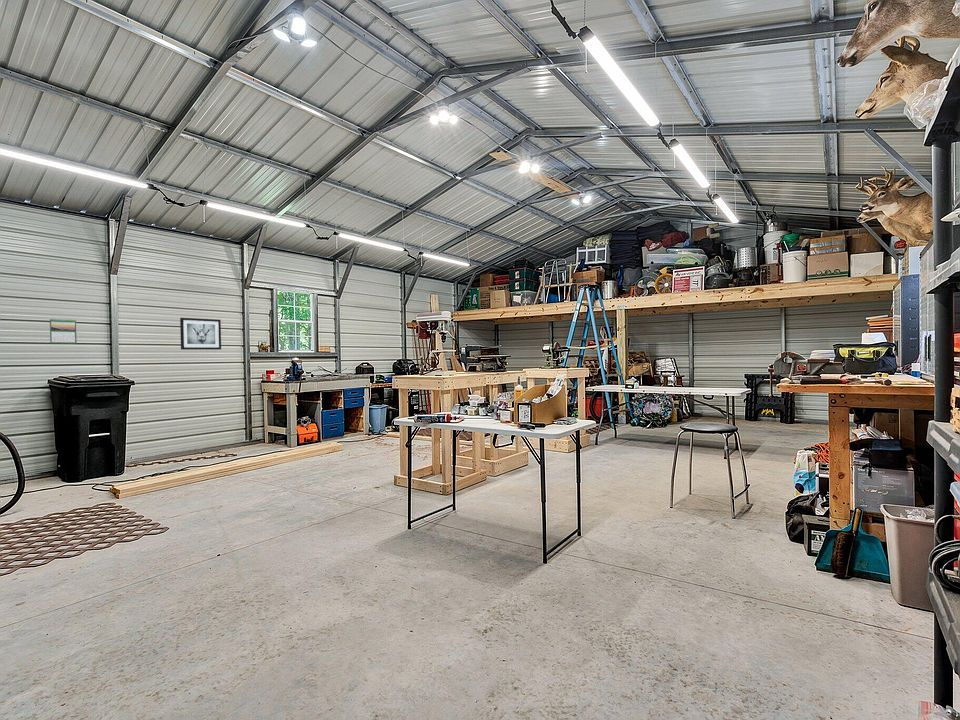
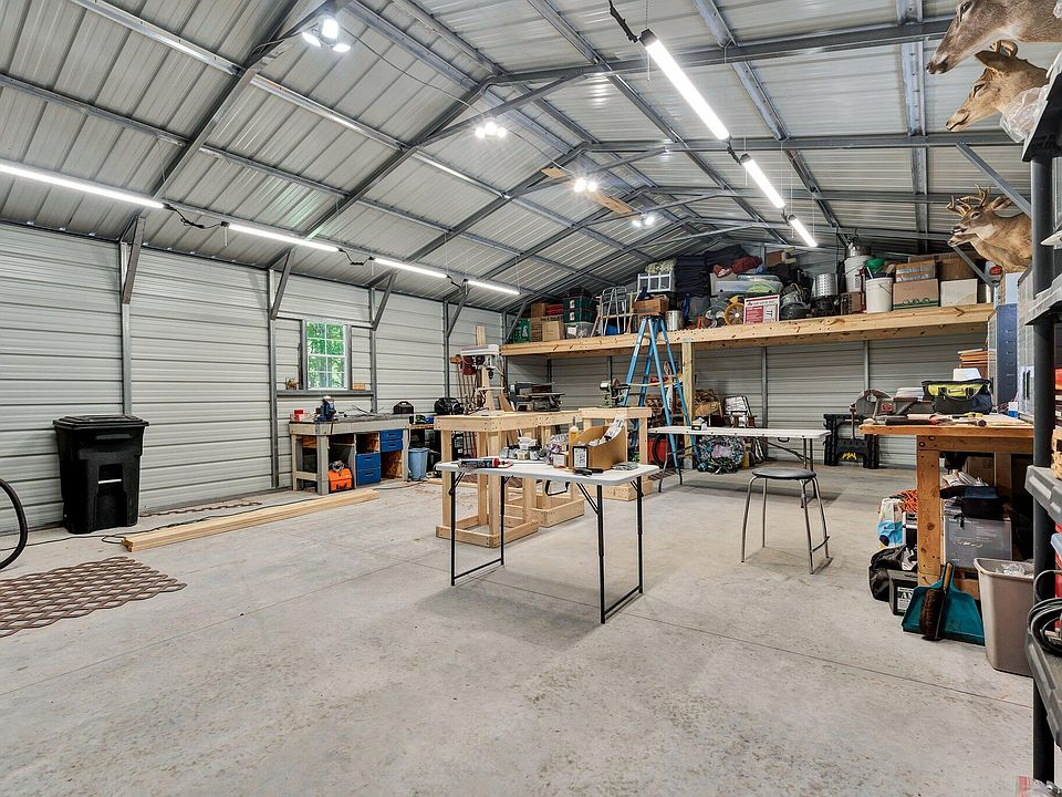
- calendar (63, 331)
- wall art (201, 334)
